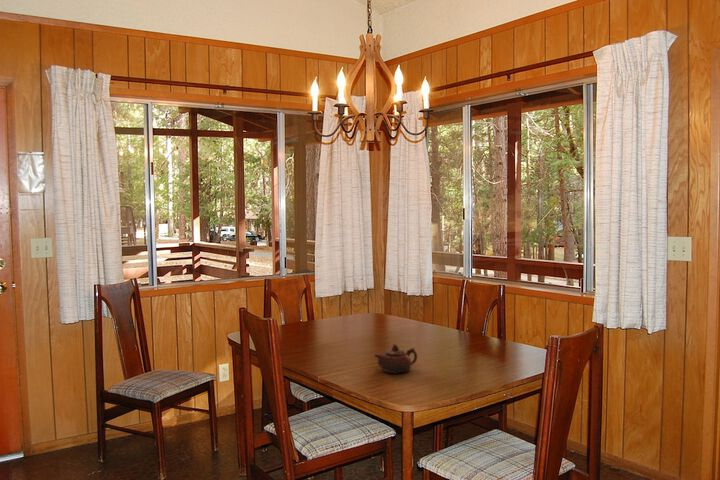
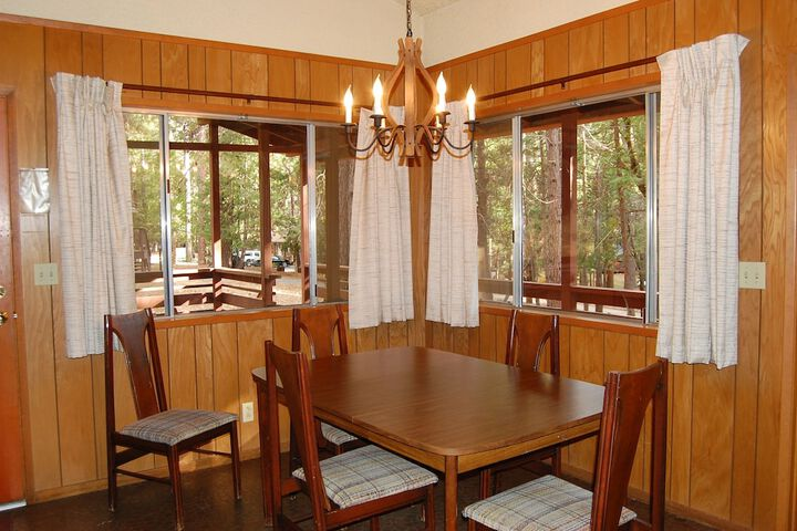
- teapot (396, 357)
